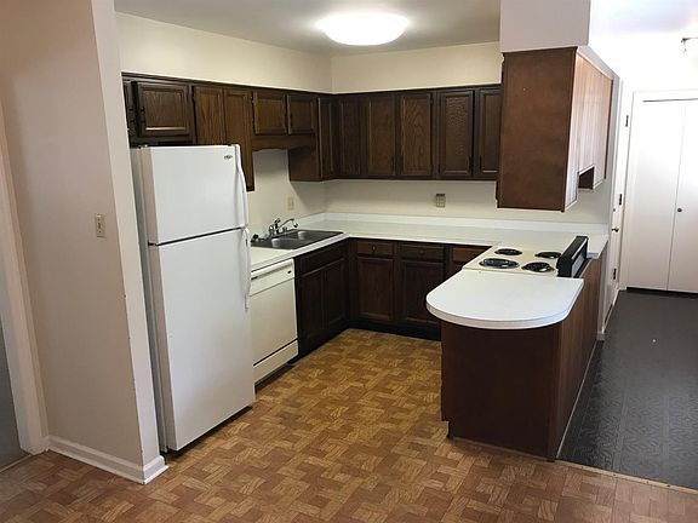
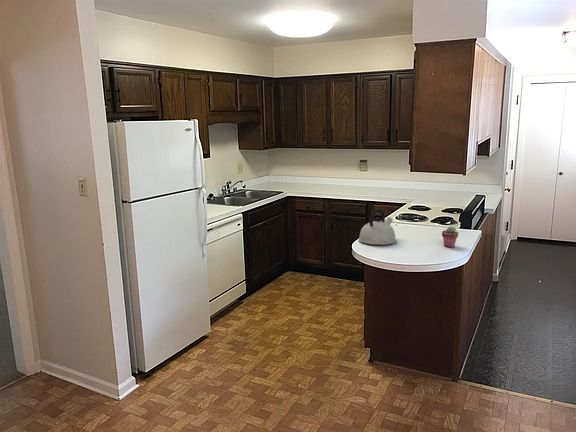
+ kettle (378, 224)
+ potted succulent (449, 236)
